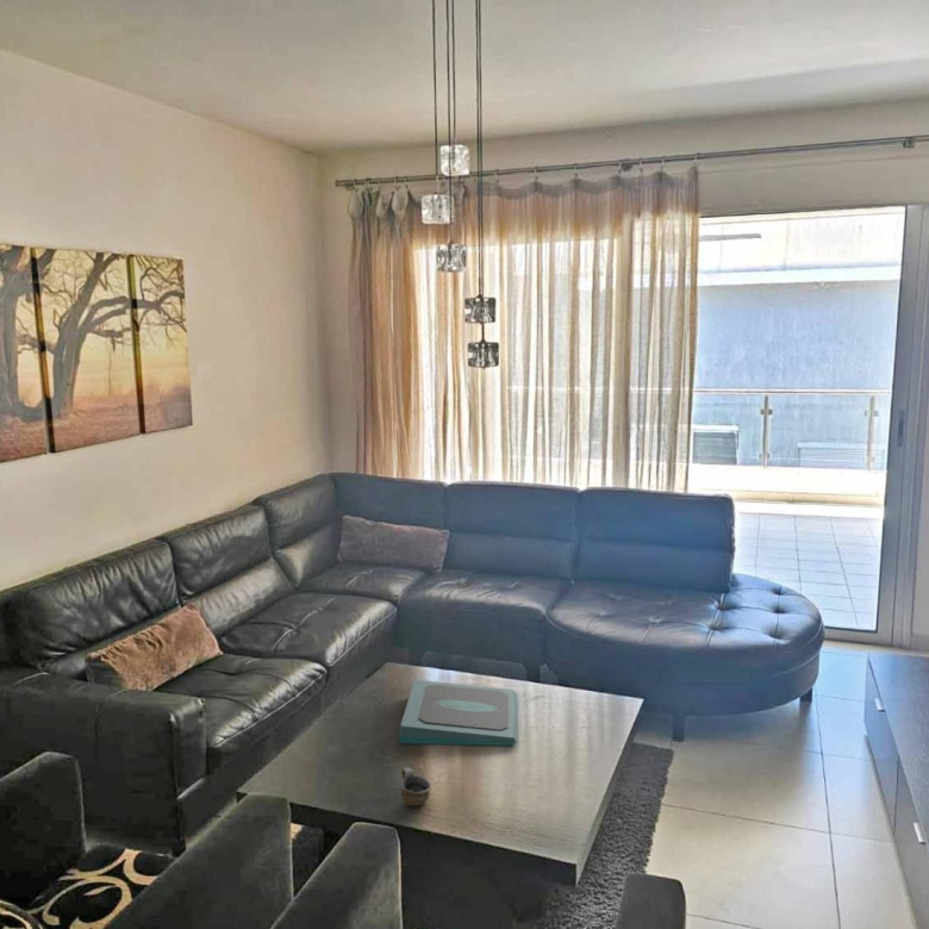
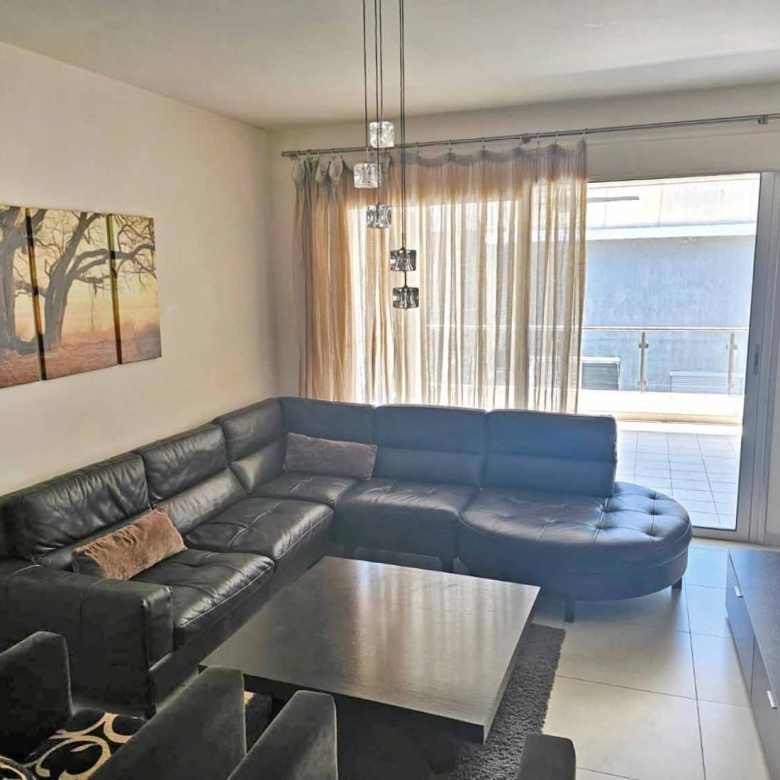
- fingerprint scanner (461, 710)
- cup (416, 787)
